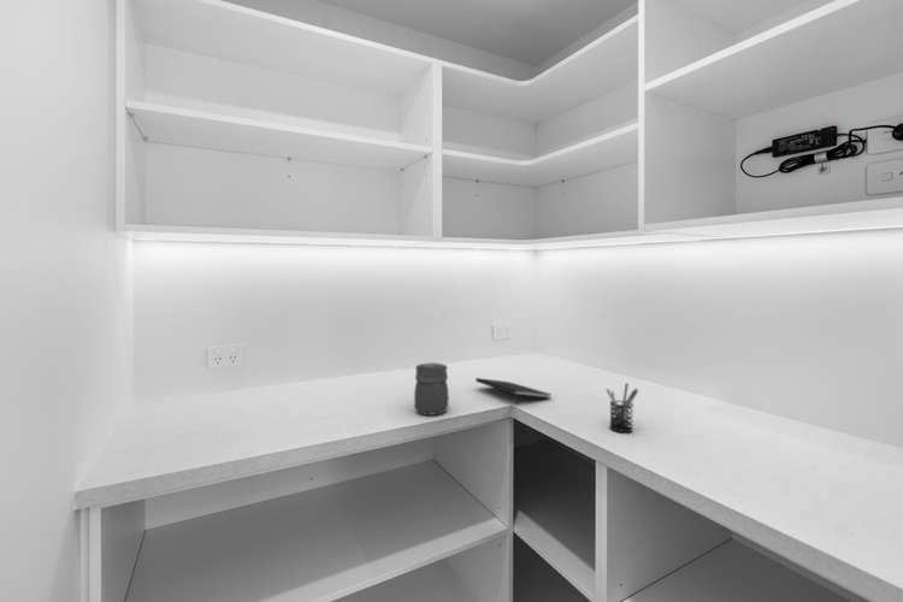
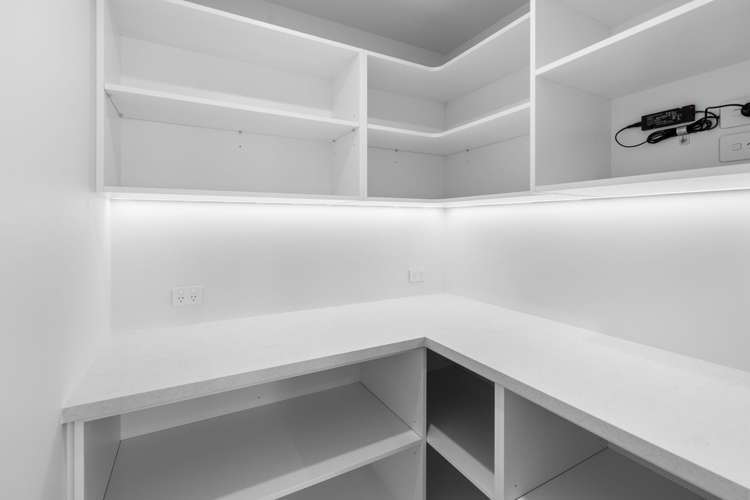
- notepad (512, 386)
- jar (431, 386)
- pen holder (619, 406)
